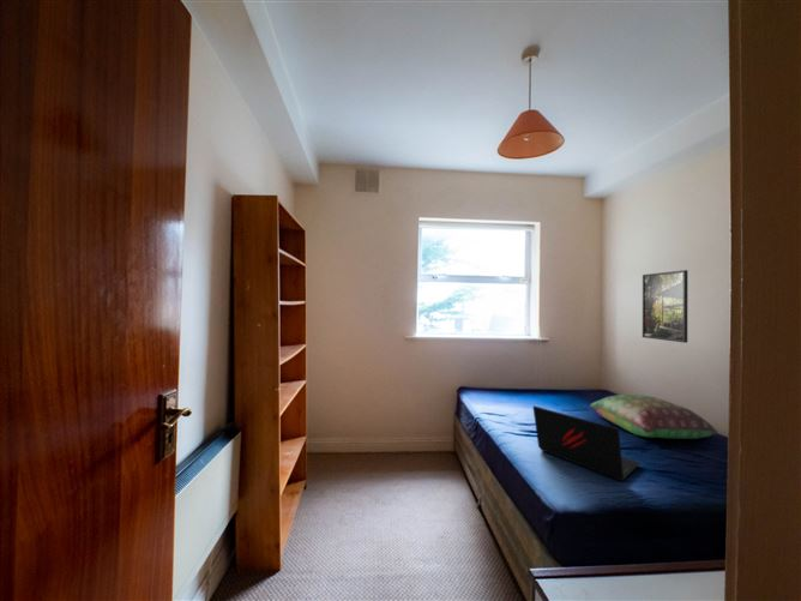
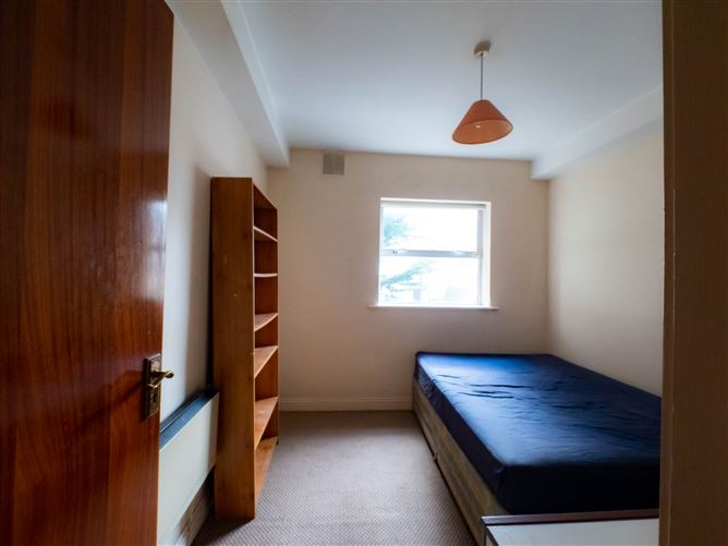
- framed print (663, 306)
- pillow (649, 413)
- laptop (584, 434)
